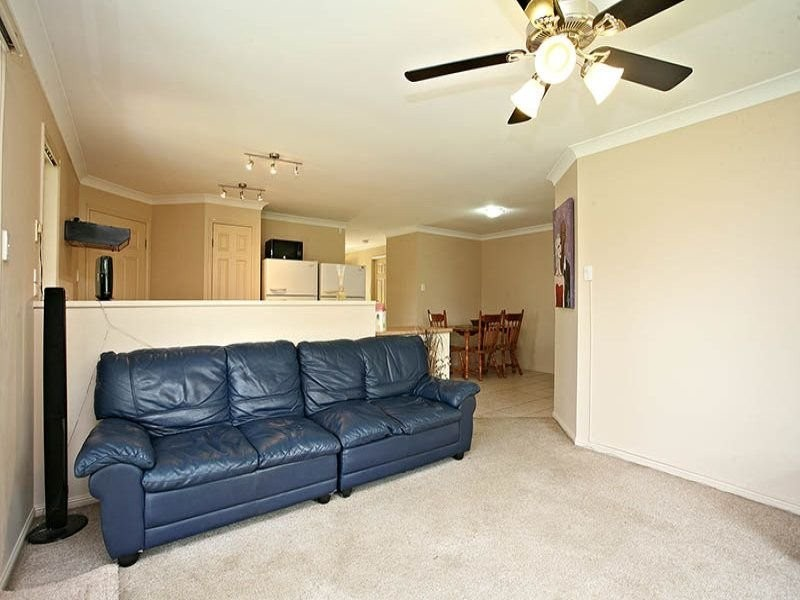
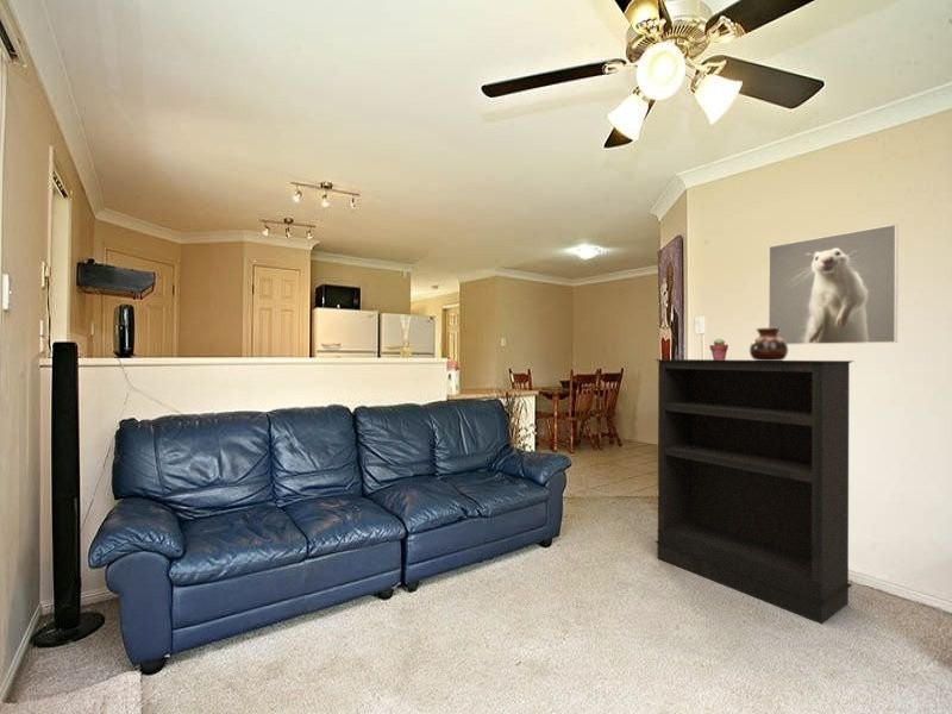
+ potted succulent (719, 349)
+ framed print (827, 289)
+ bookshelf (744, 469)
+ vase (768, 344)
